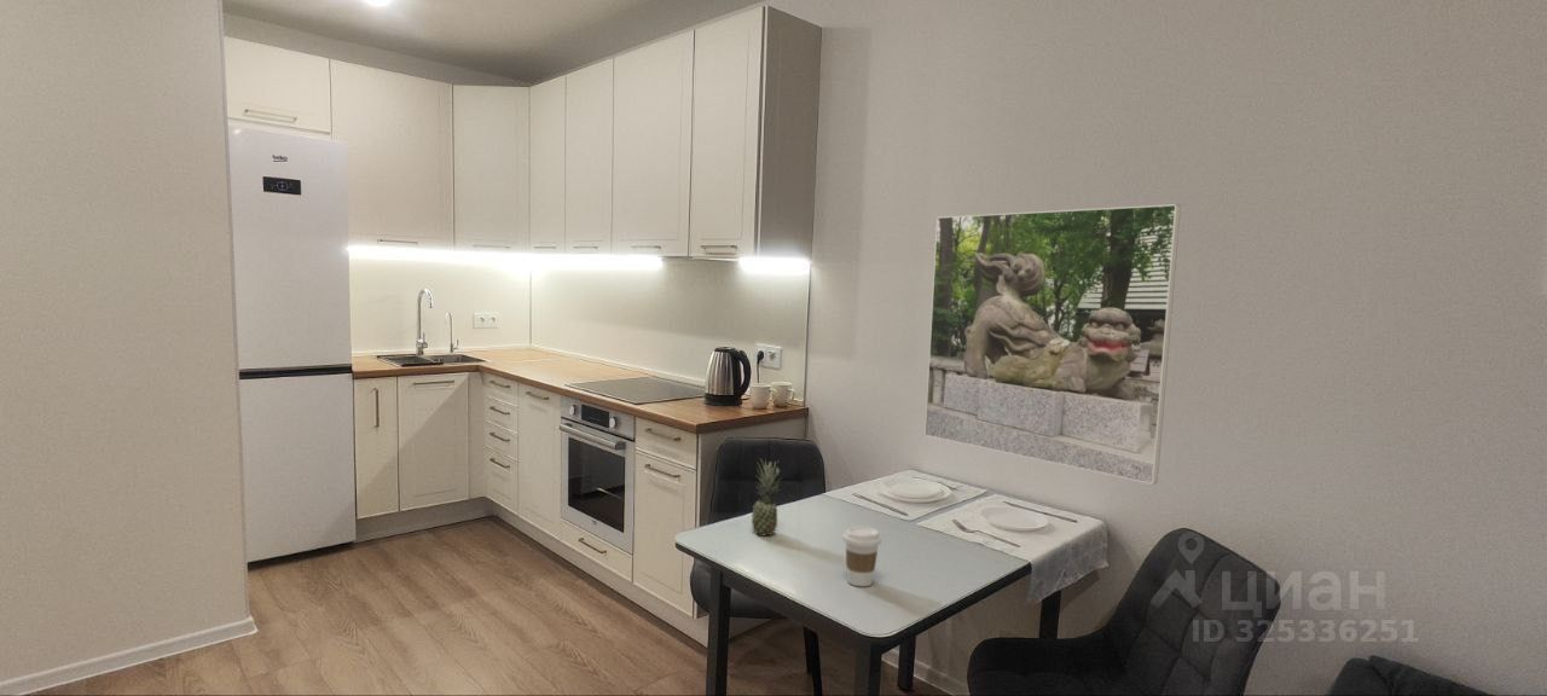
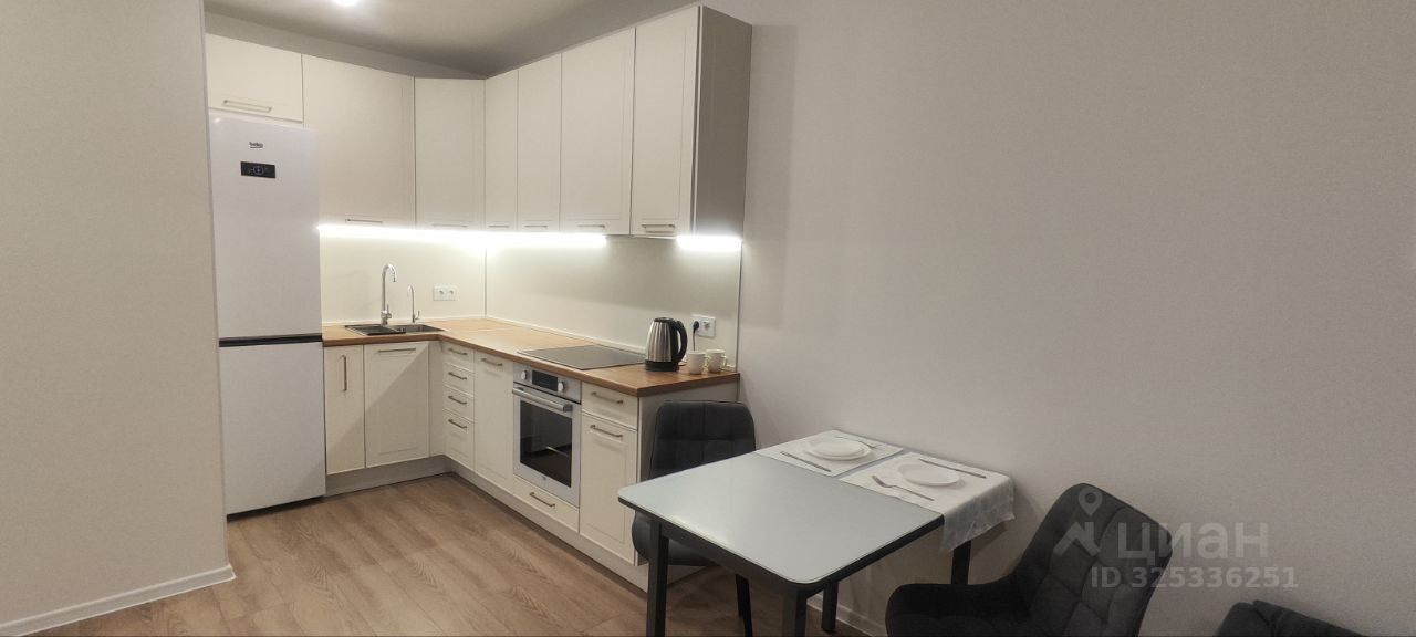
- coffee cup (861, 556)
- fruit (766, 495)
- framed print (1035, 336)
